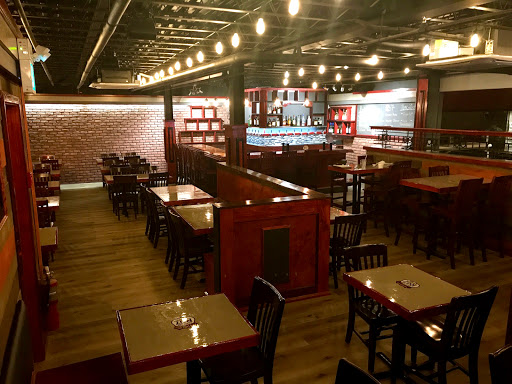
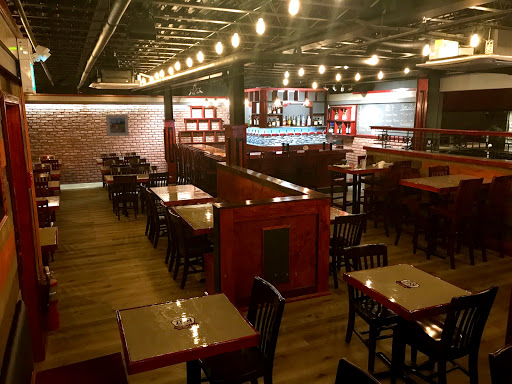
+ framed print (117, 125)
